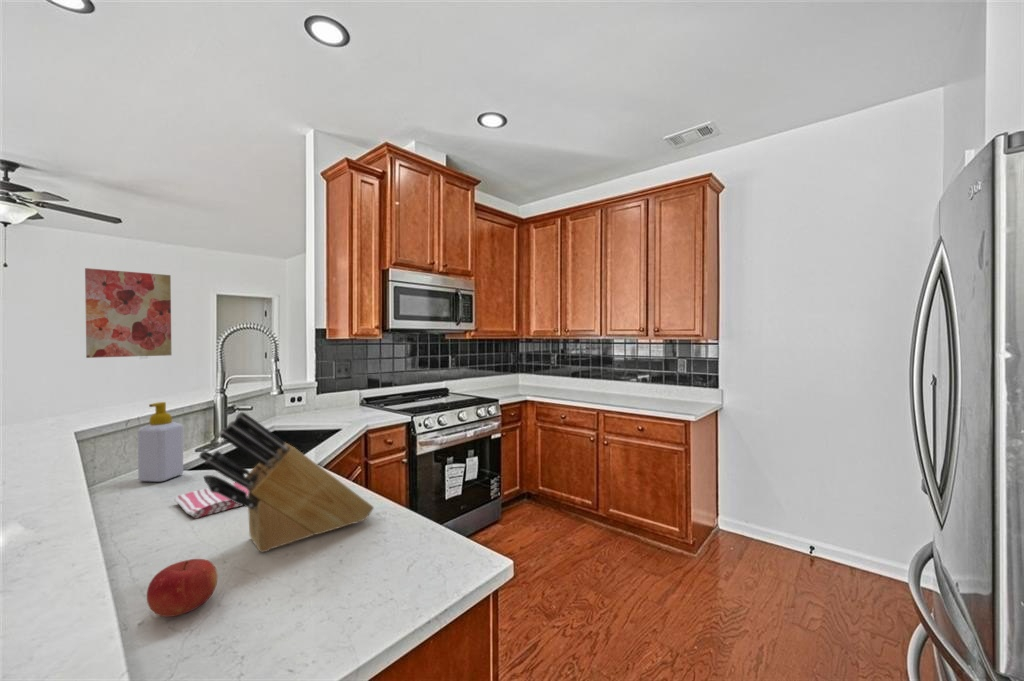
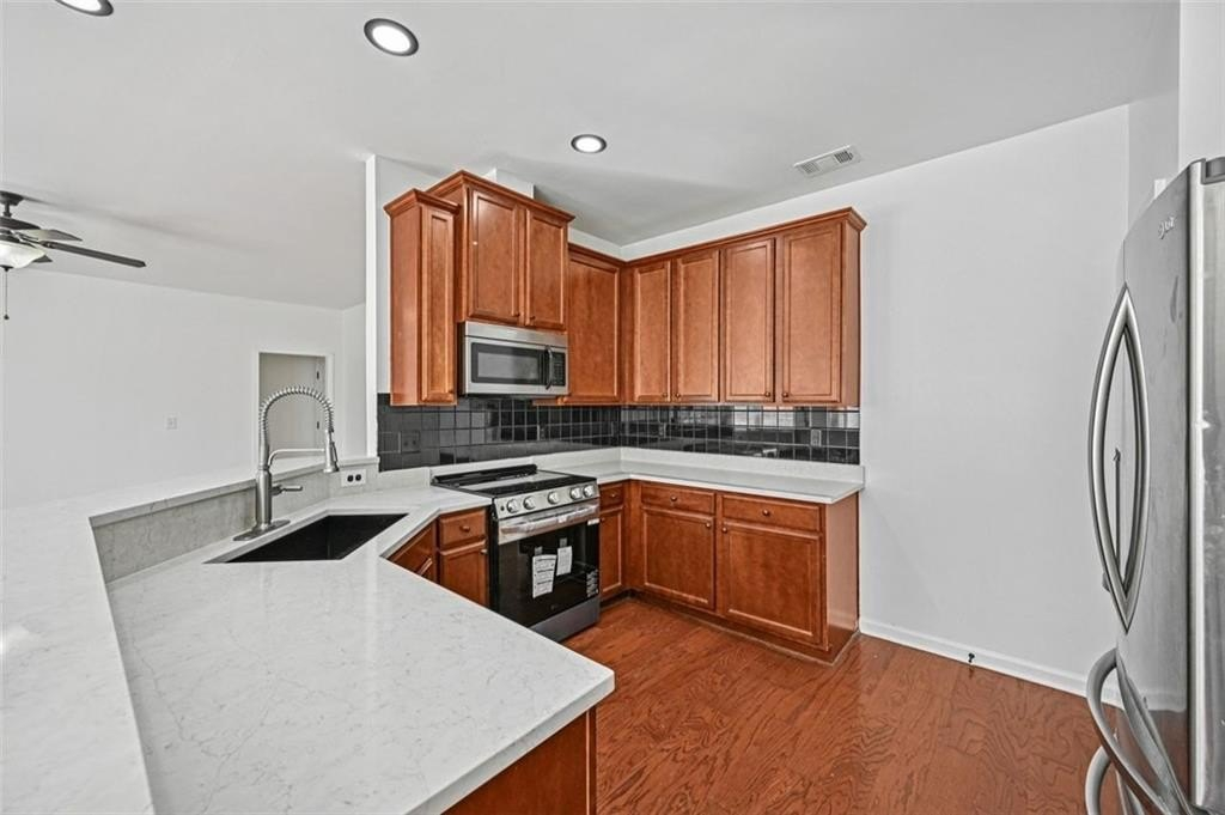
- knife block (292, 469)
- soap bottle (161, 440)
- wall art (130, 314)
- dish towel (227, 498)
- fruit (183, 584)
